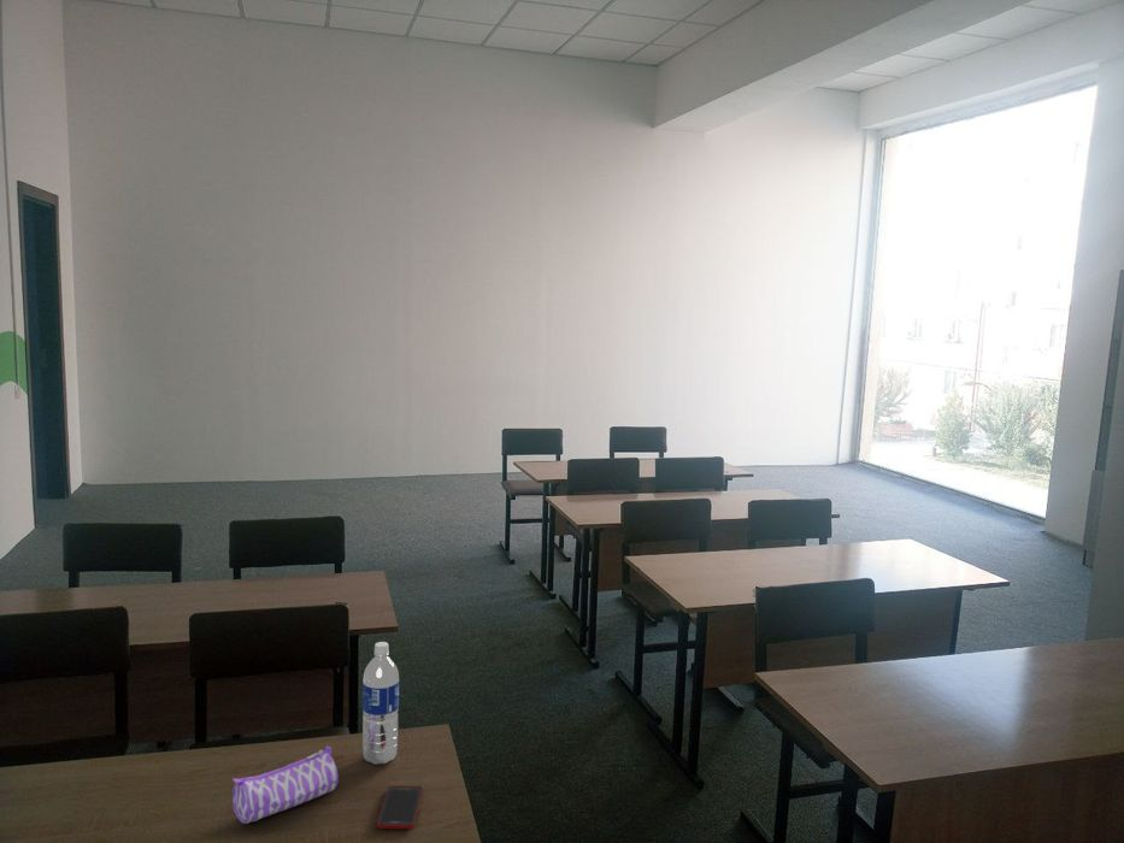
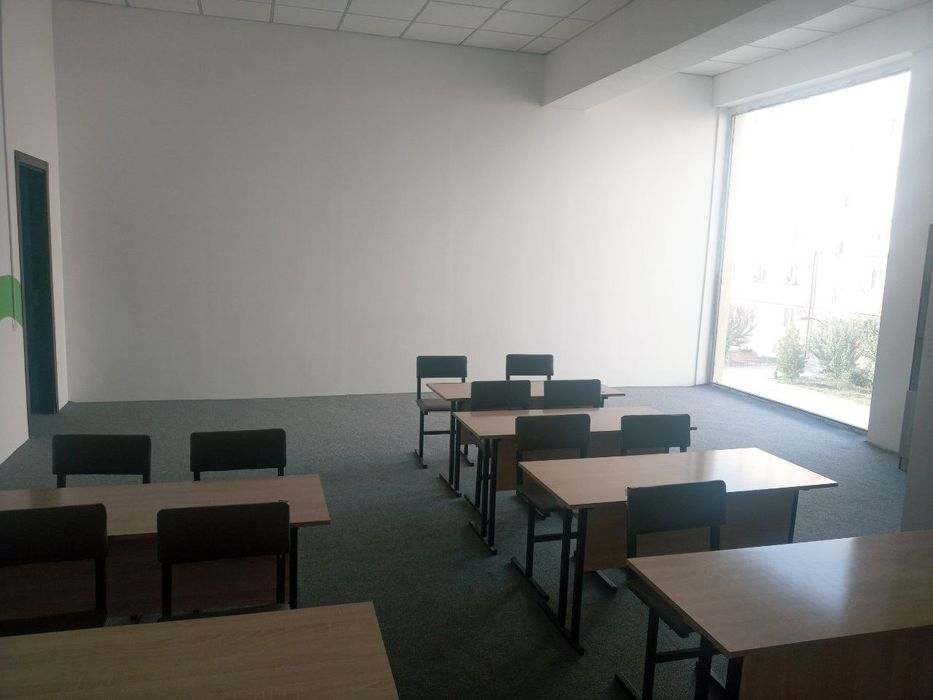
- pencil case (287, 784)
- water bottle (381, 701)
- cell phone (400, 806)
